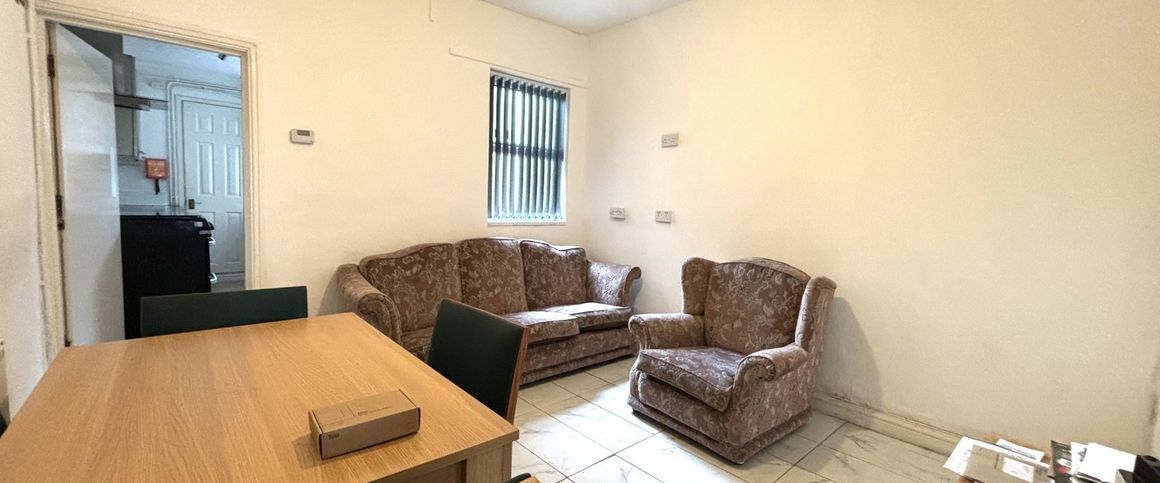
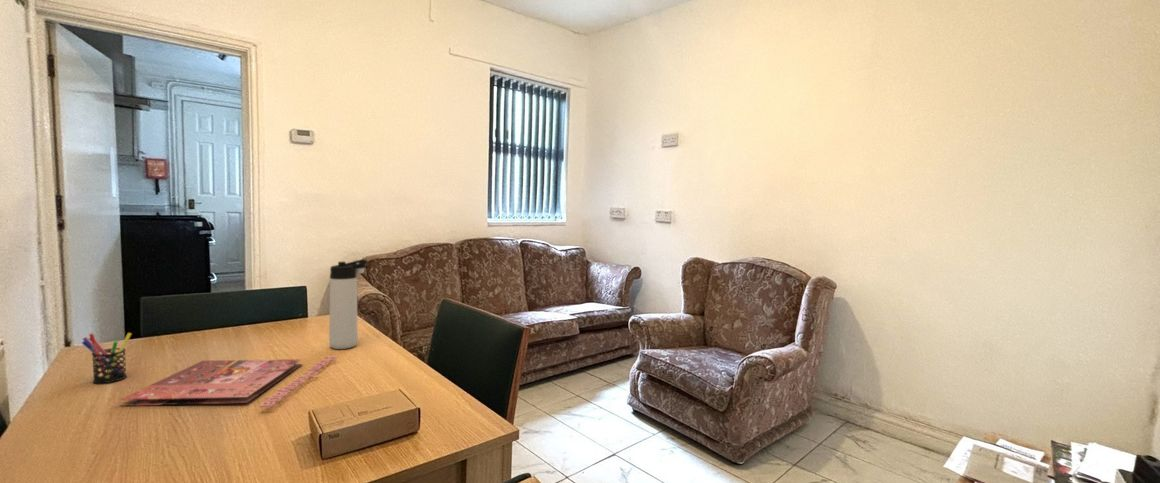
+ cover (239, 379)
+ pen holder (108, 355)
+ thermos bottle (349, 303)
